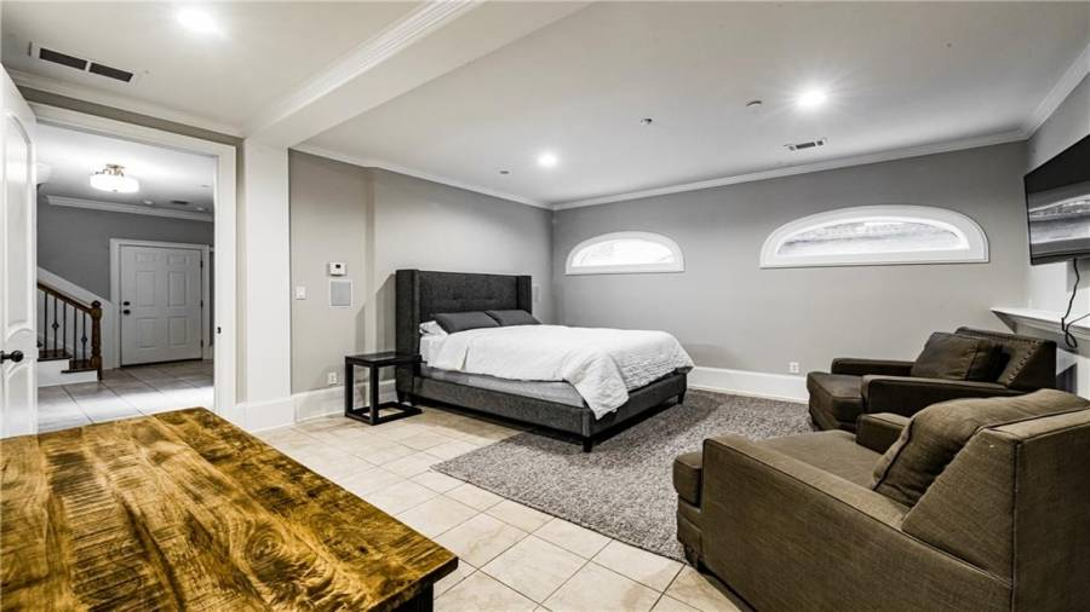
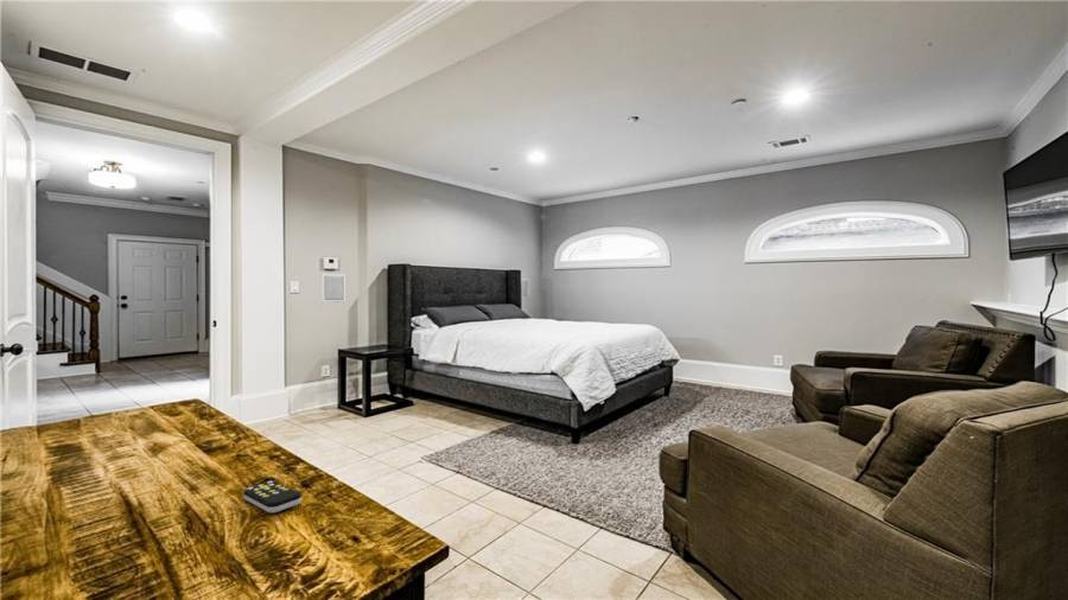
+ remote control (272, 496)
